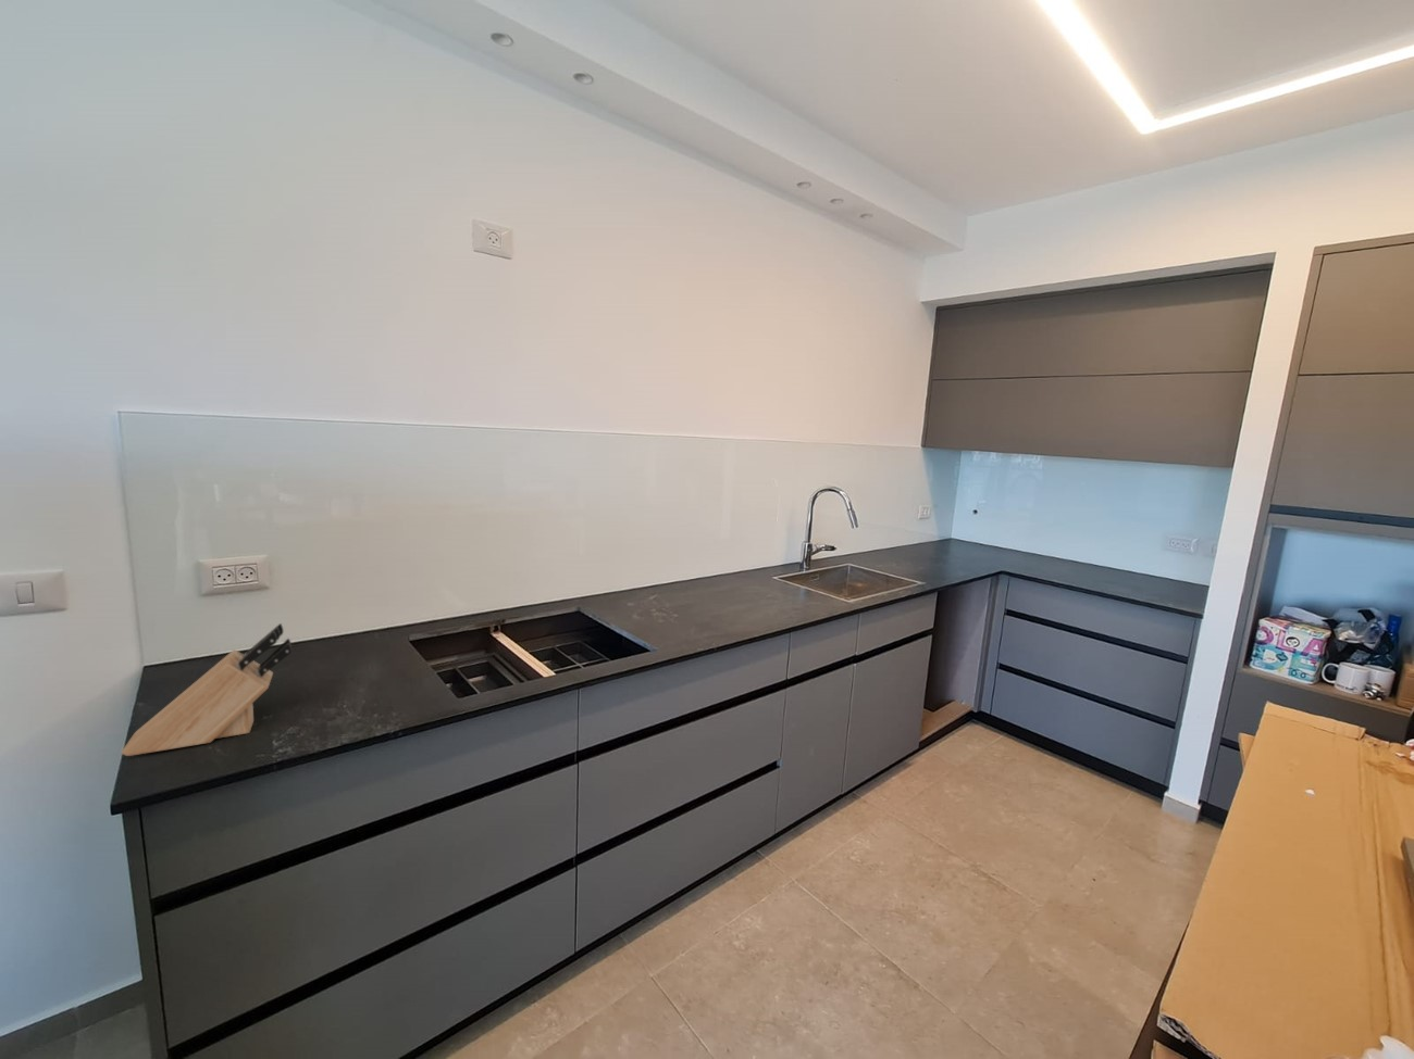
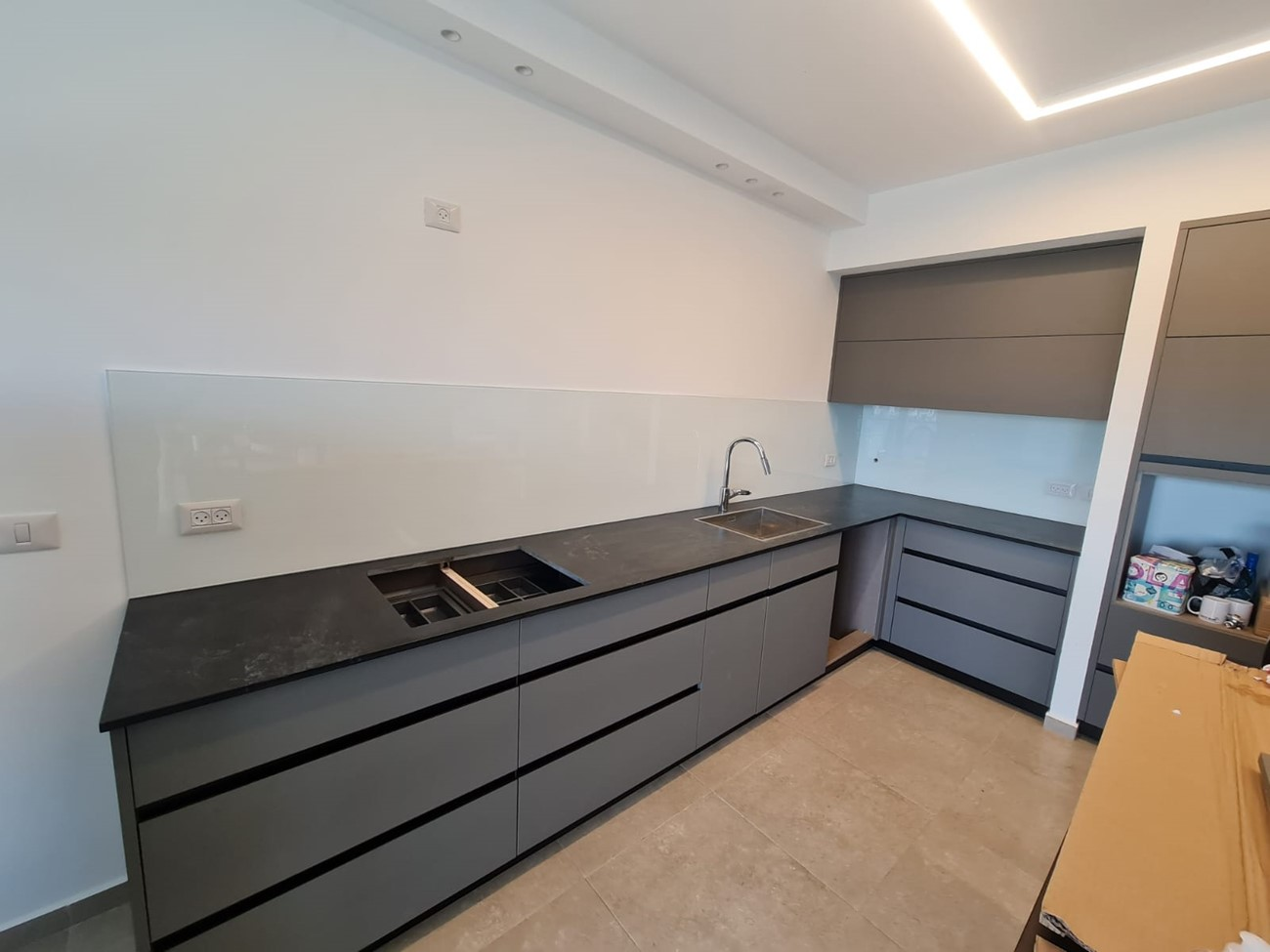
- knife block (213, 683)
